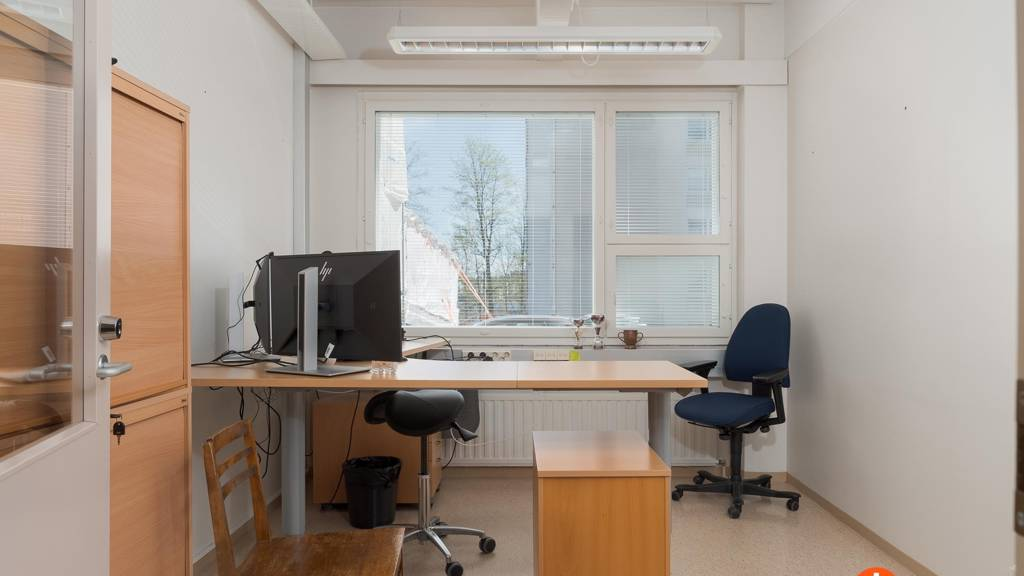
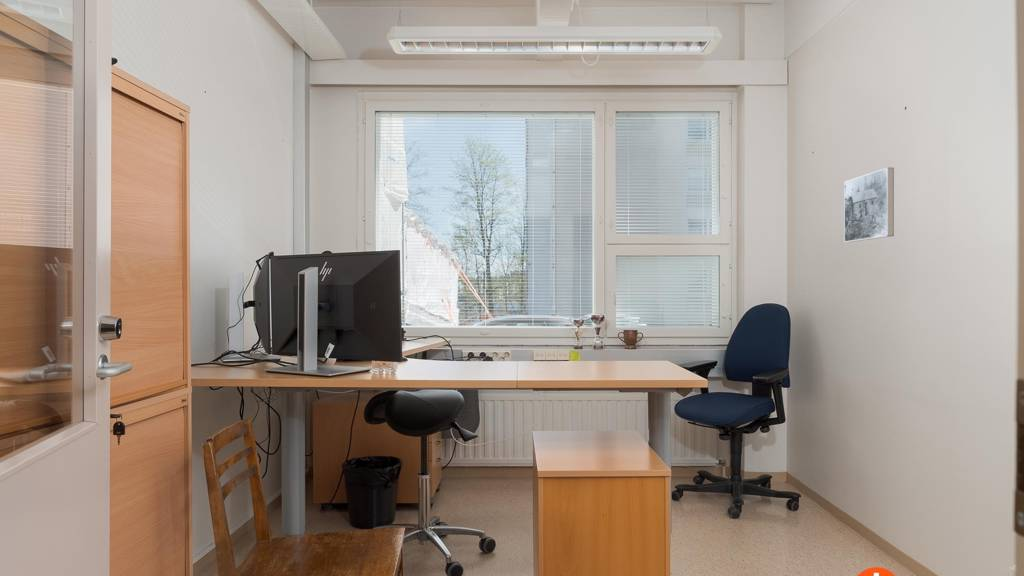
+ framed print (867, 207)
